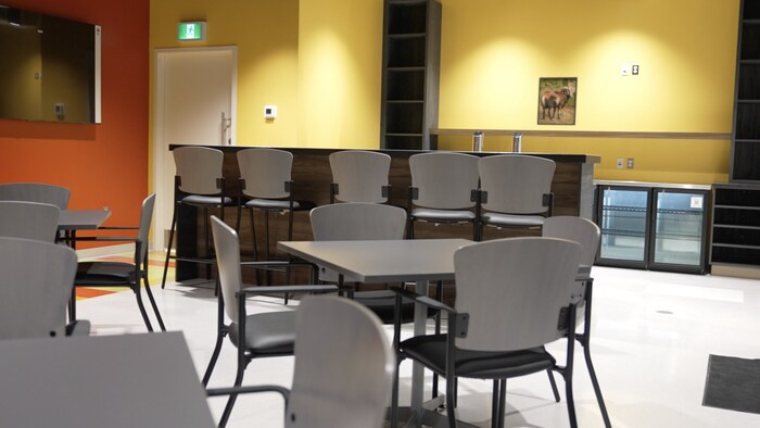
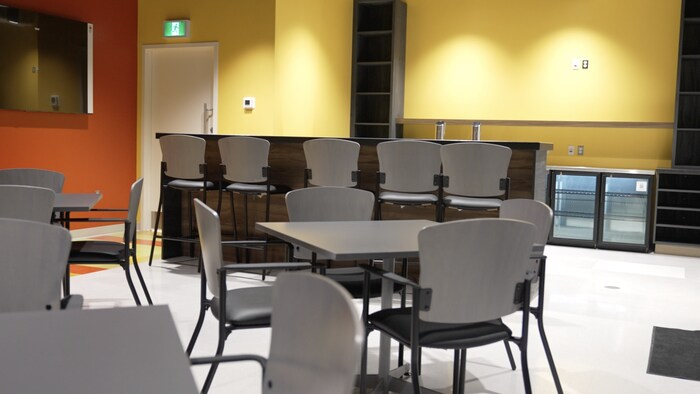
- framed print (557, 101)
